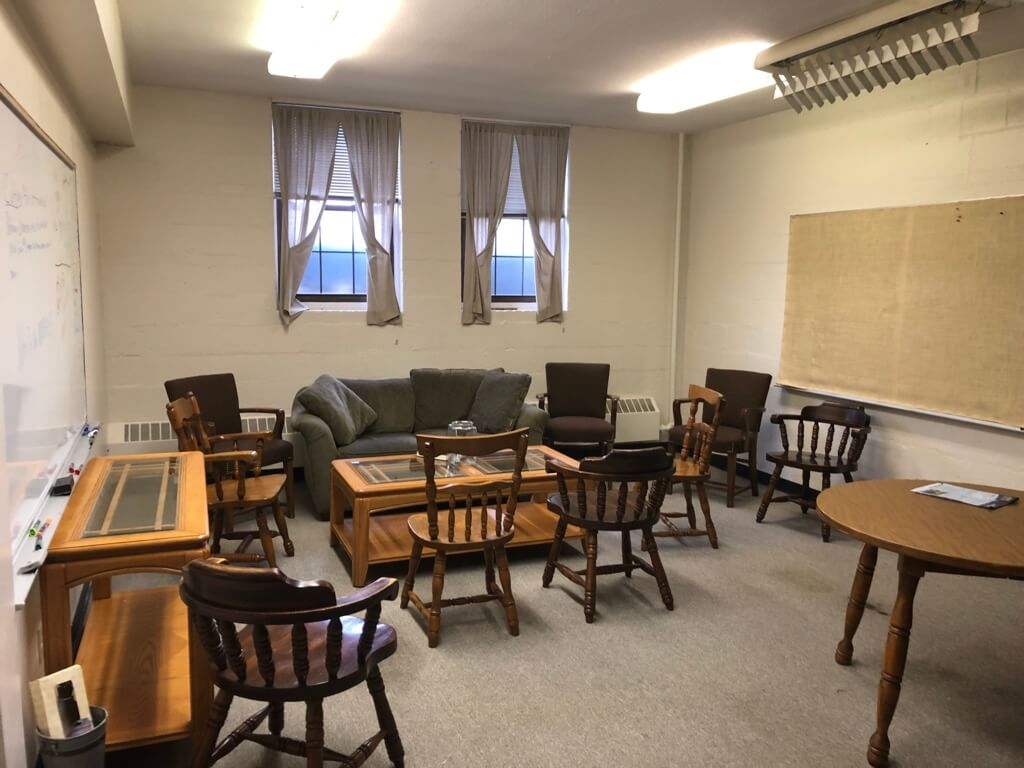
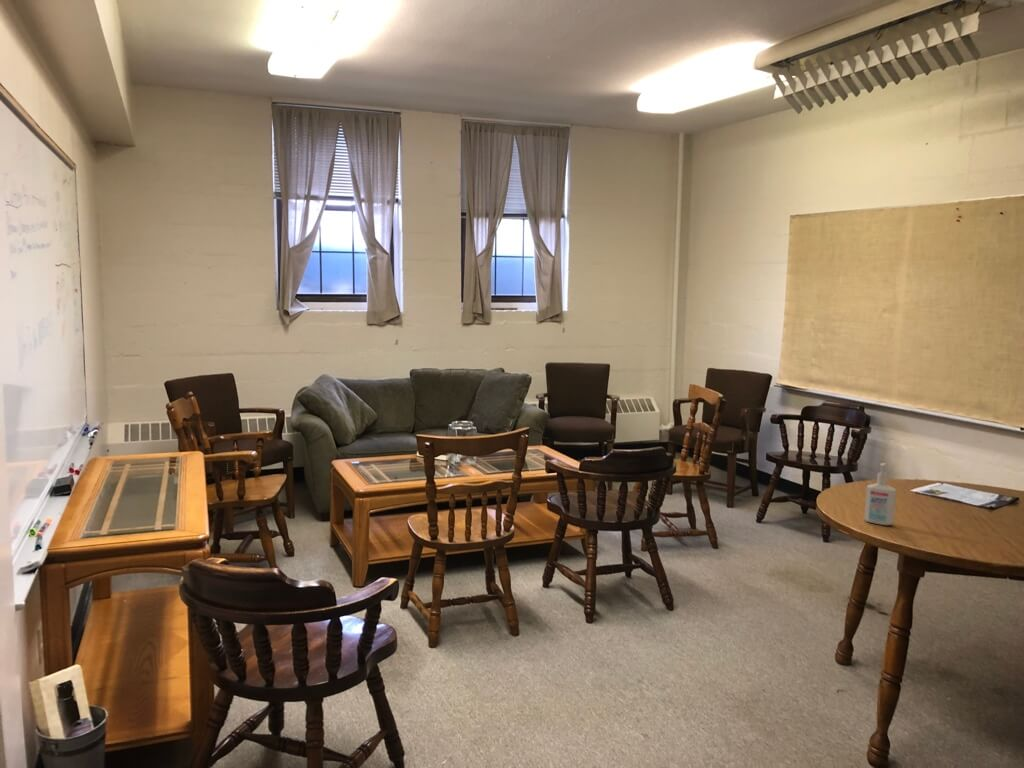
+ bottle (880, 493)
